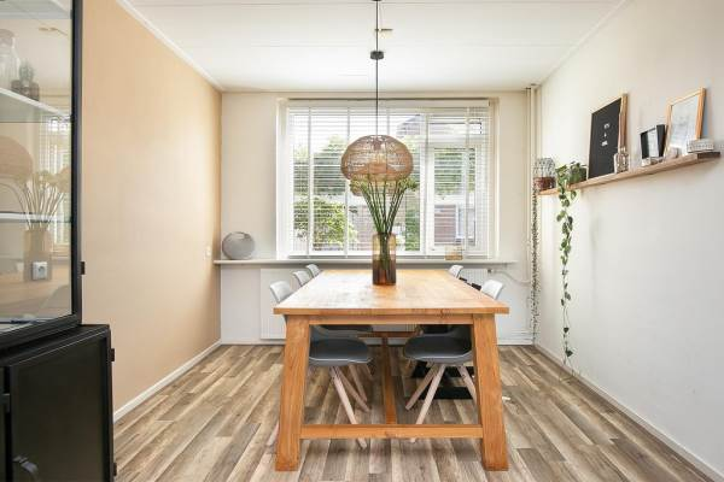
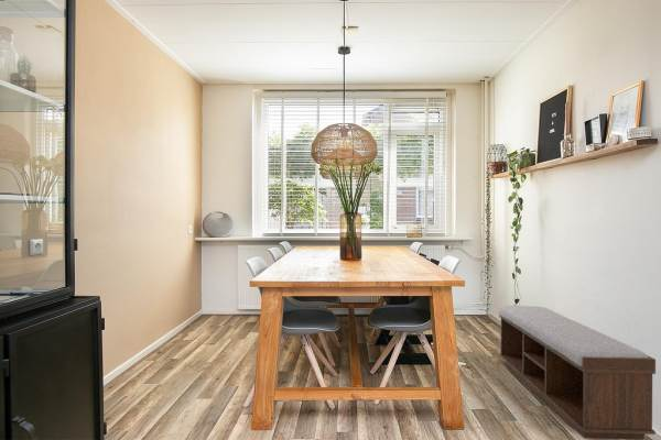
+ bench (559, 358)
